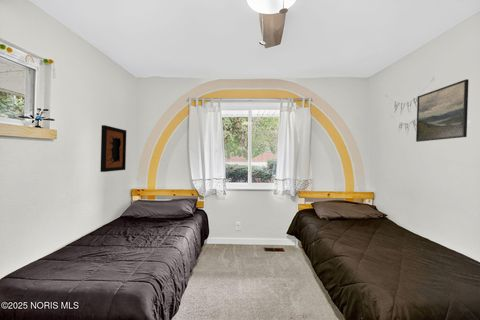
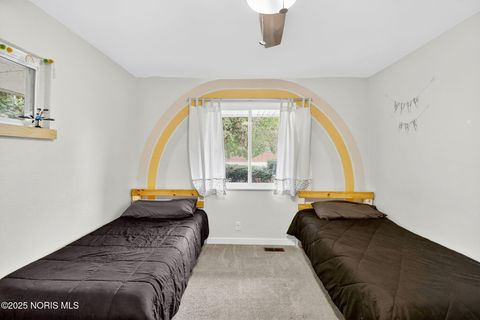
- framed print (439, 114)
- wall decoration (115, 149)
